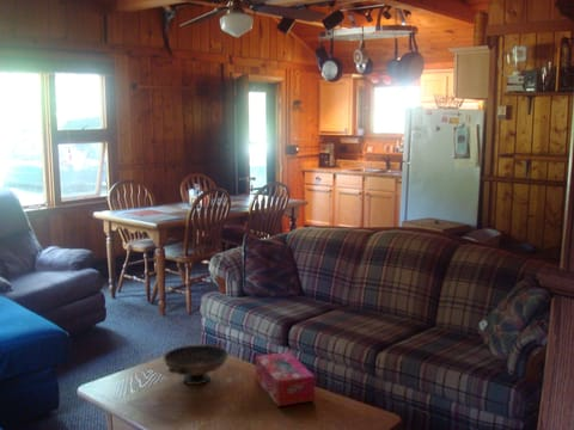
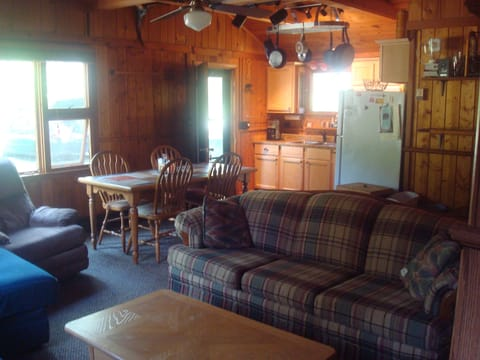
- tissue box (283, 377)
- decorative bowl (196, 367)
